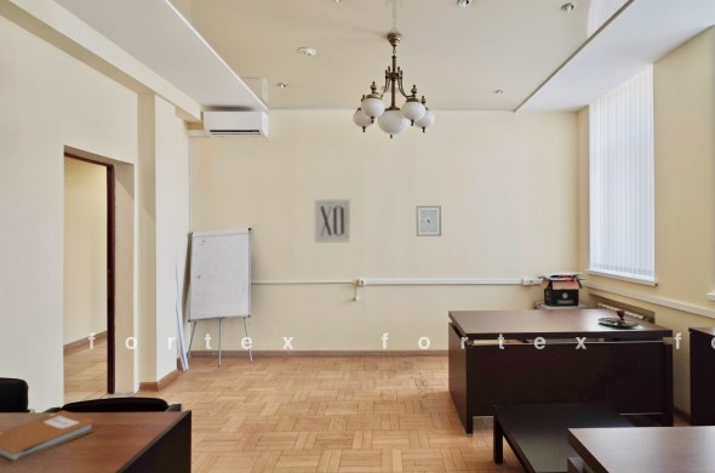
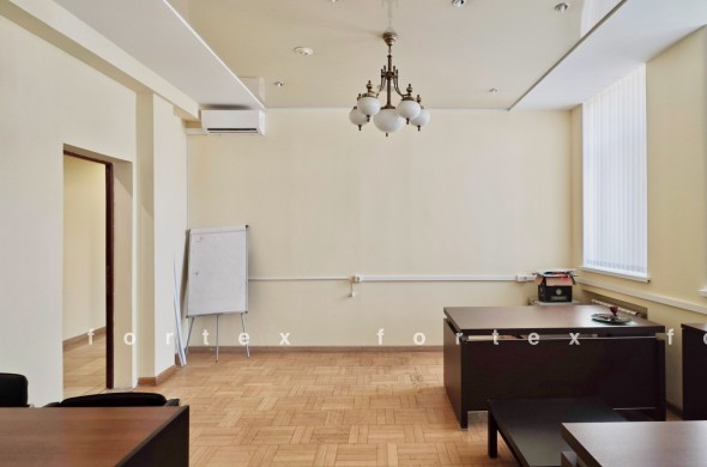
- notebook (41, 433)
- wall art (332, 221)
- wall art (428, 221)
